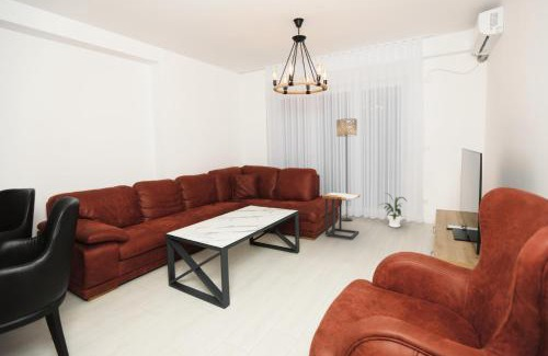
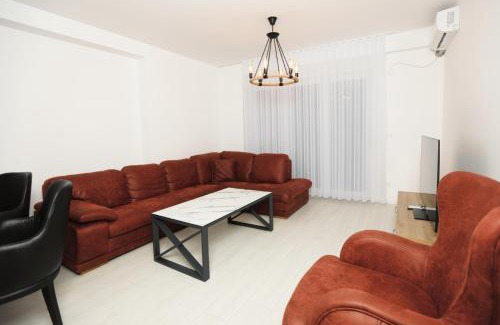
- side table (341, 215)
- floor lamp (346, 170)
- house plant (392, 209)
